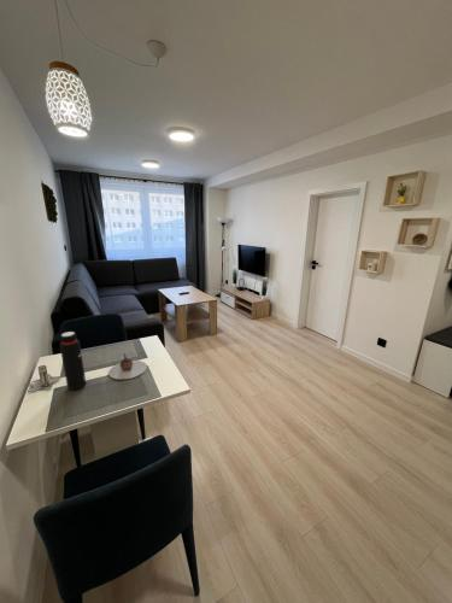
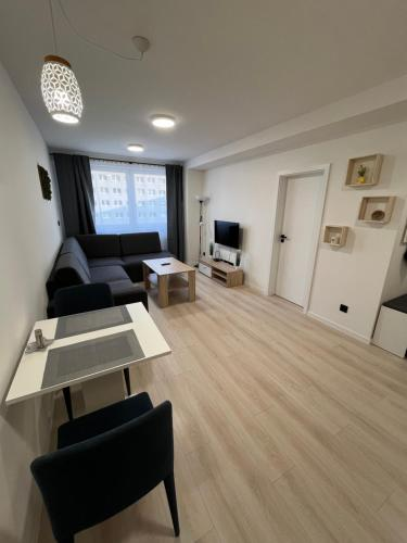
- teapot (127, 362)
- water bottle (72, 359)
